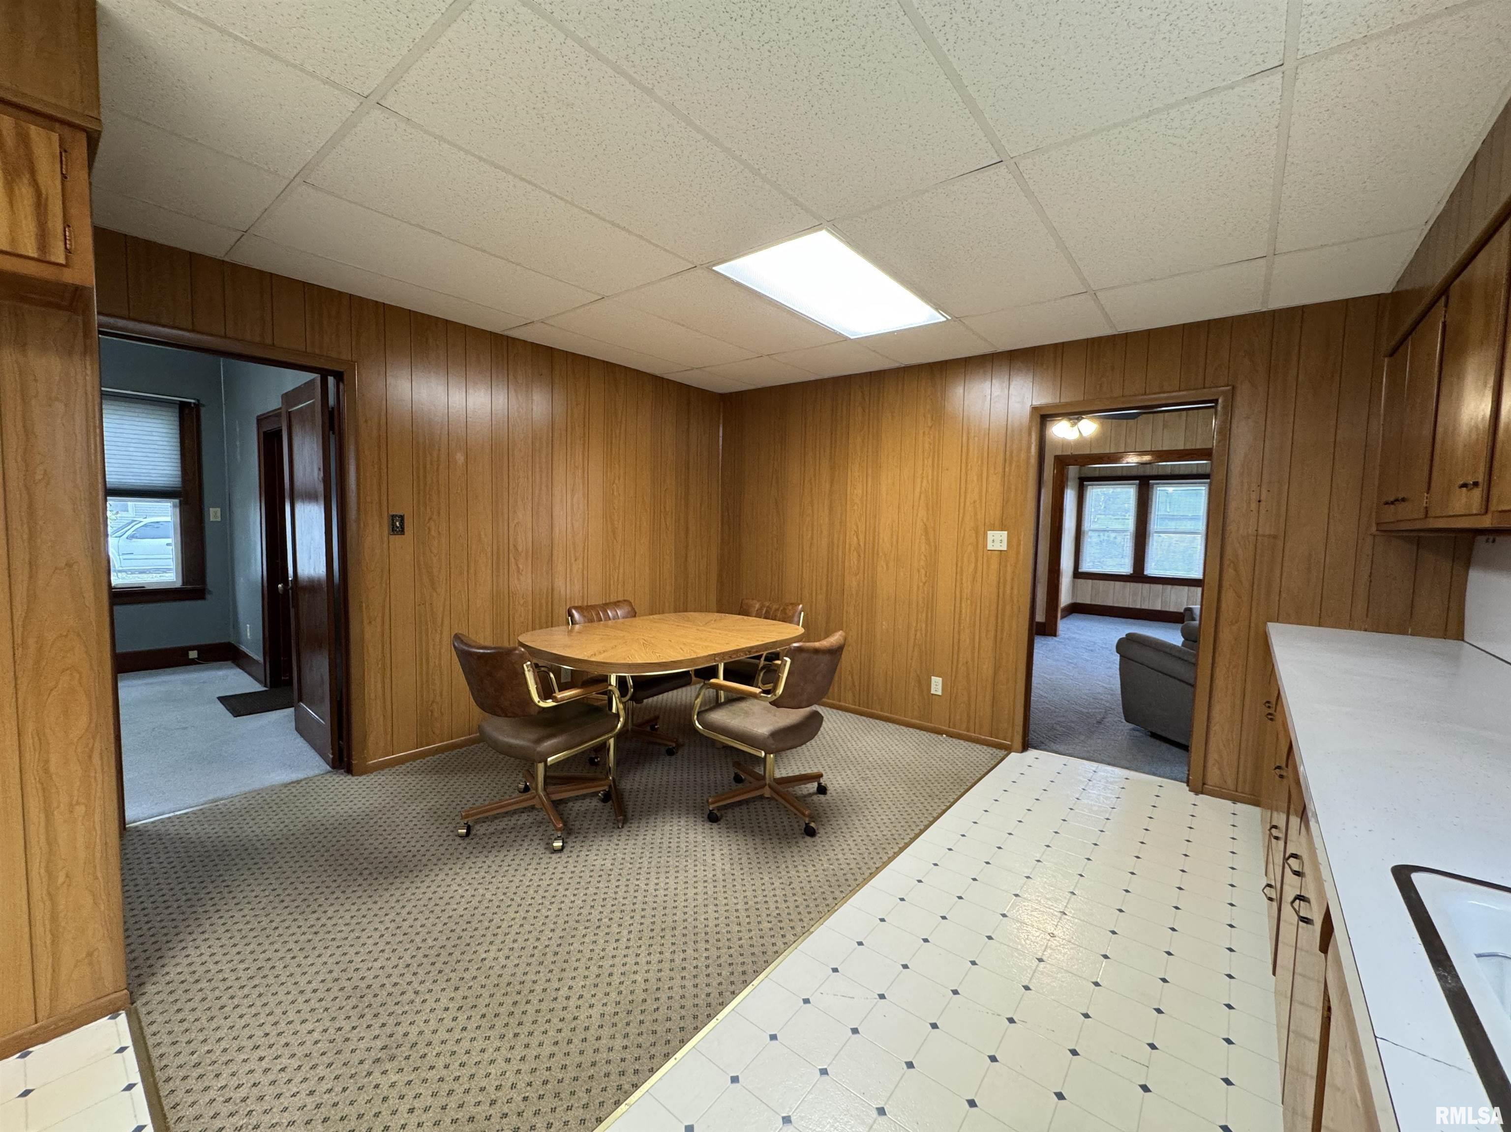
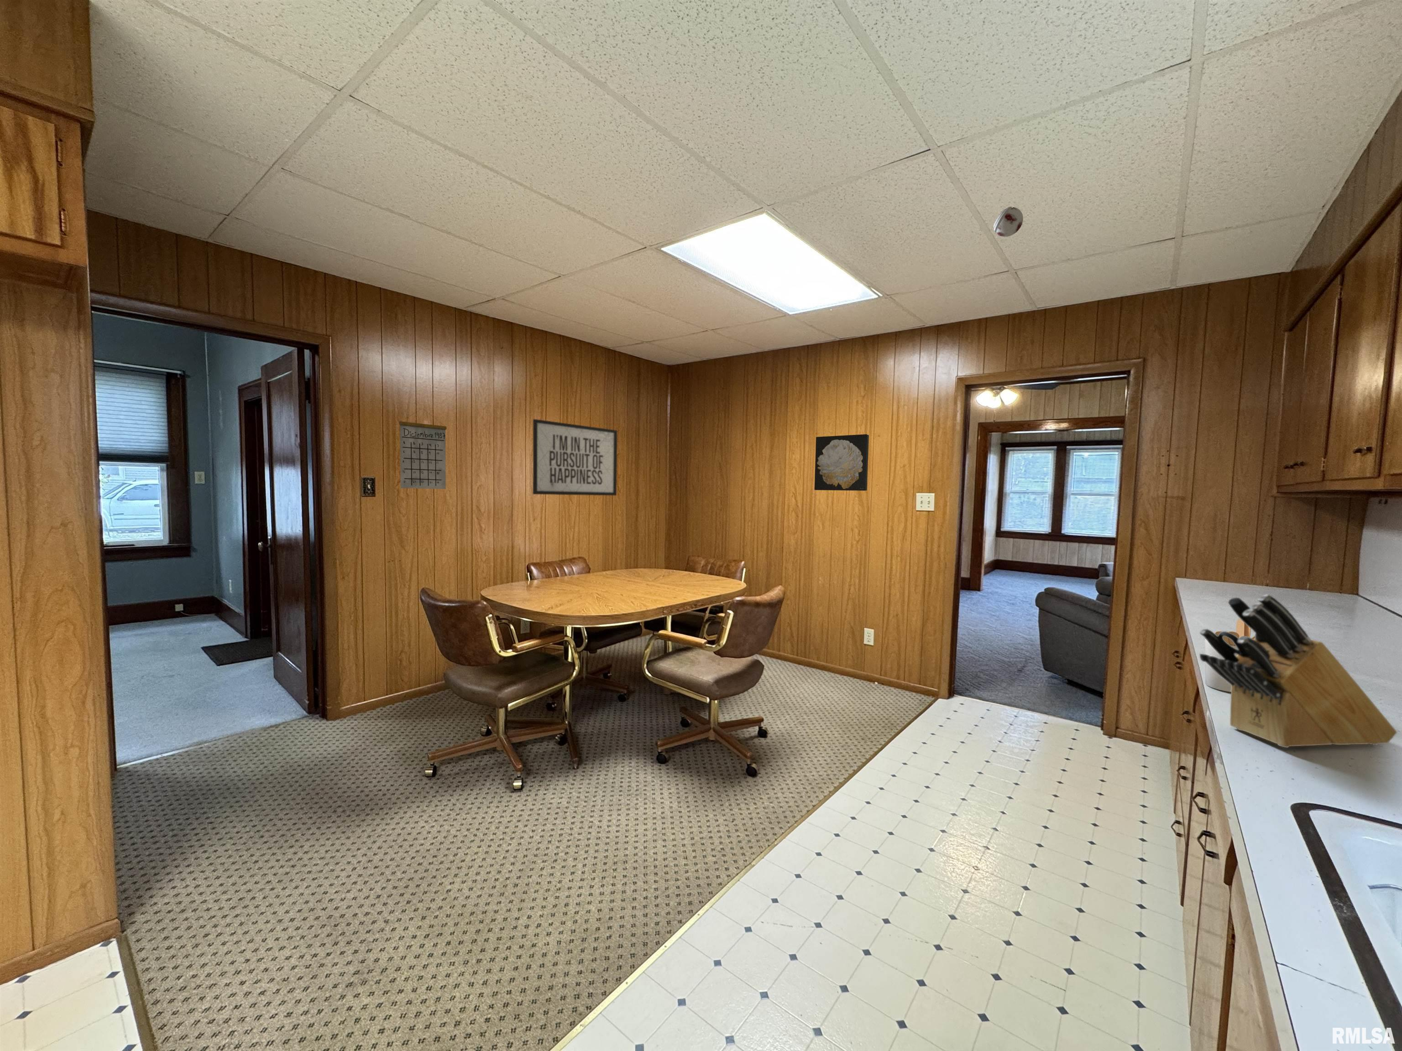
+ wall art (841, 463)
+ smoke detector (1008, 222)
+ calendar (424, 448)
+ mirror (577, 459)
+ utensil holder (1238, 655)
+ knife block (1294, 665)
